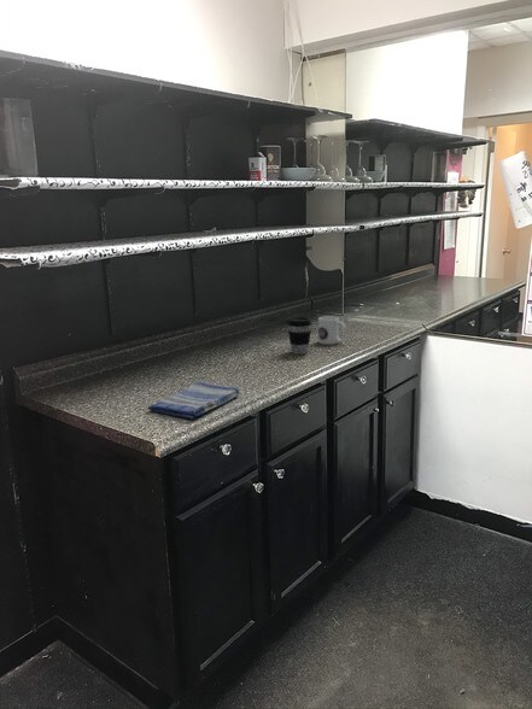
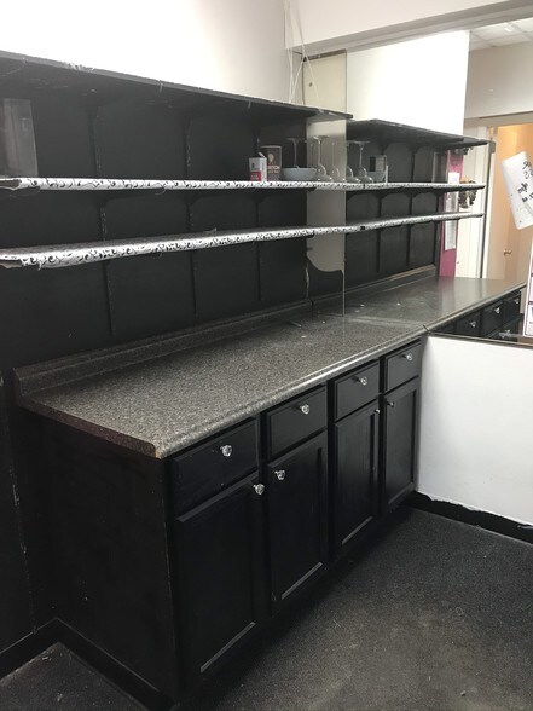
- dish towel (195, 398)
- coffee cup (299, 335)
- mug (332, 330)
